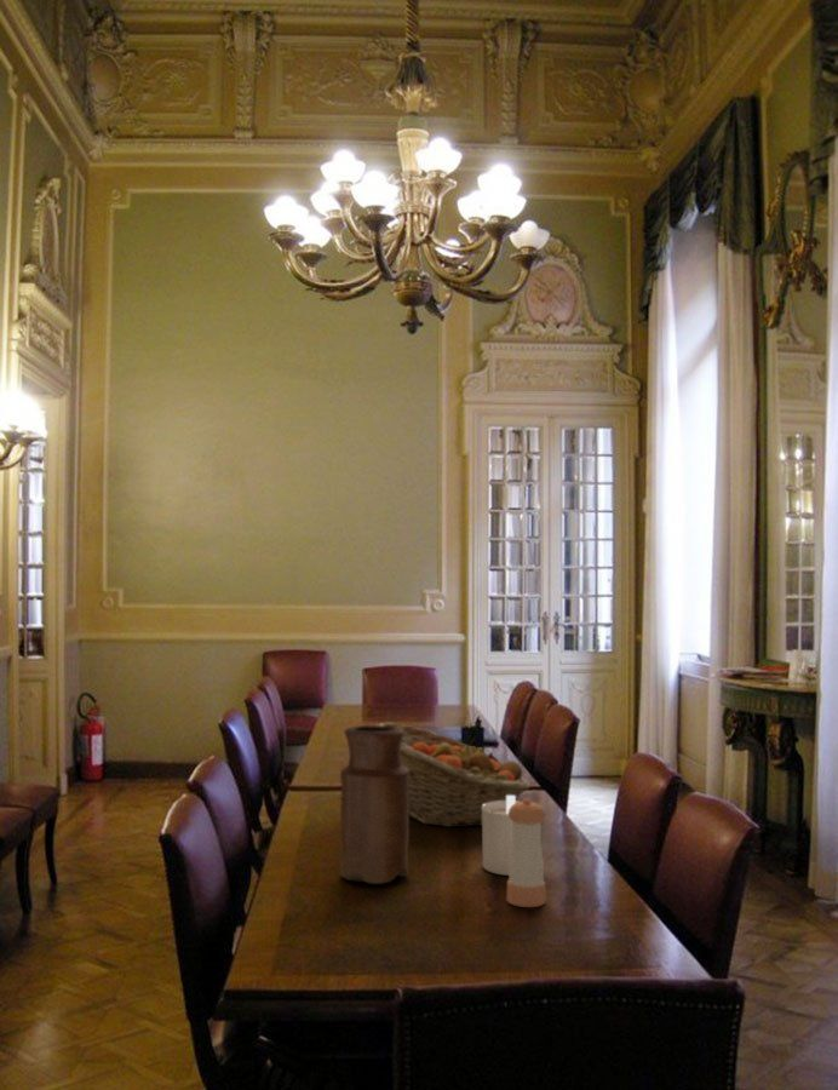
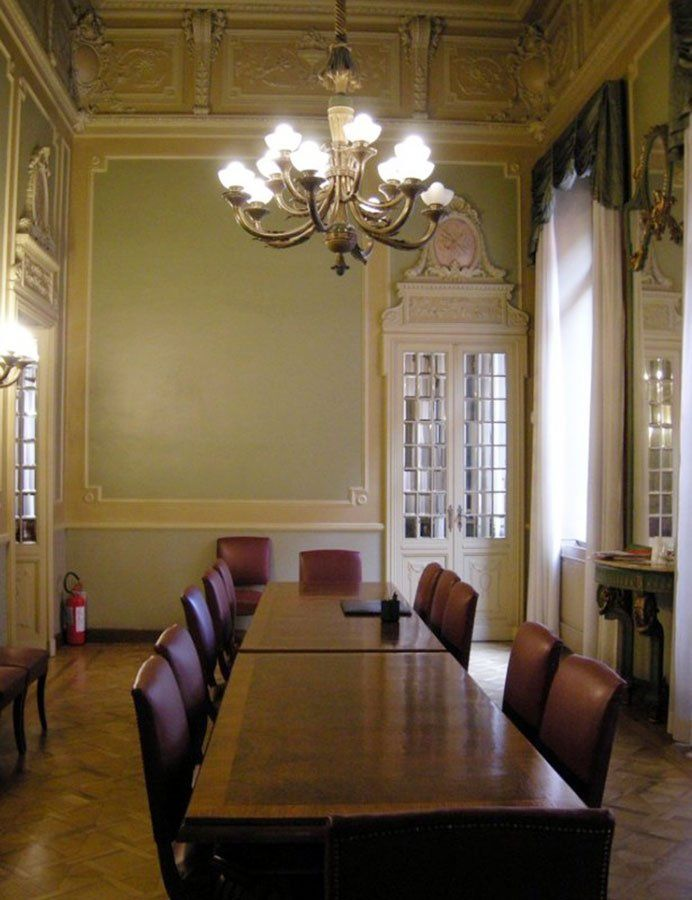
- fruit basket (448, 769)
- pepper shaker (526, 849)
- vase (374, 802)
- candle (510, 831)
